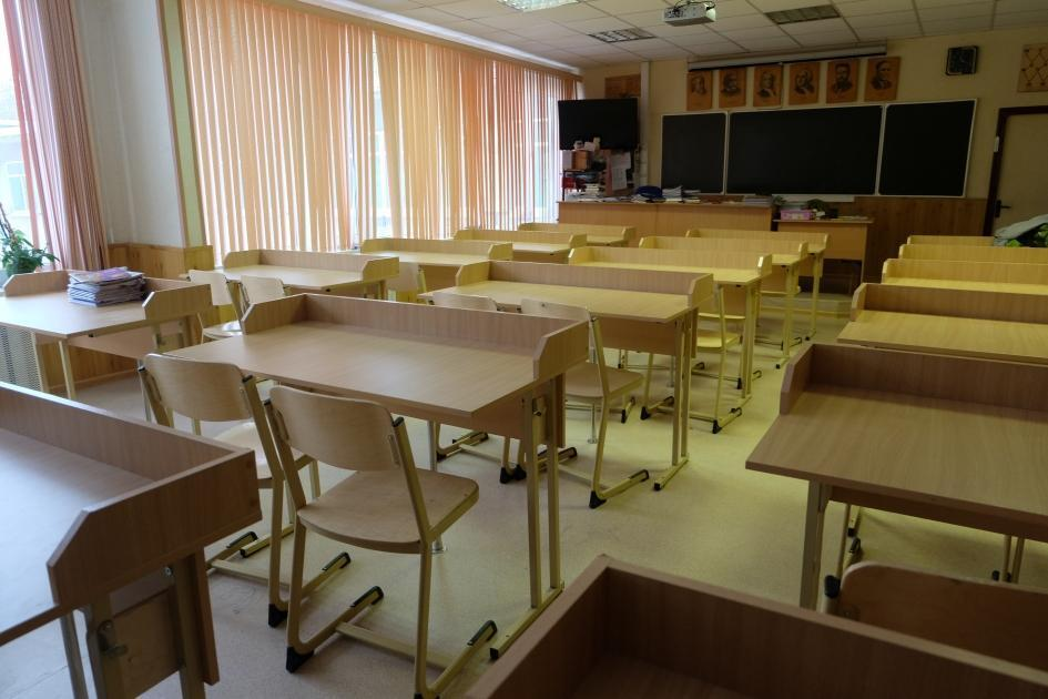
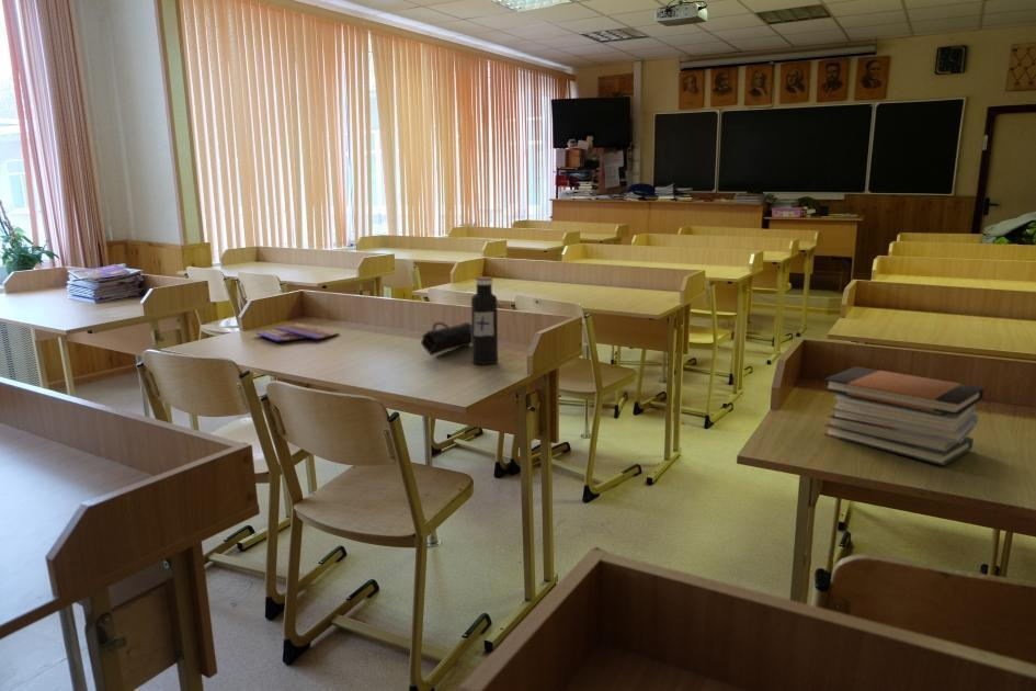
+ pencil case (451, 337)
+ book (300, 331)
+ book stack (900, 412)
+ water bottle (483, 320)
